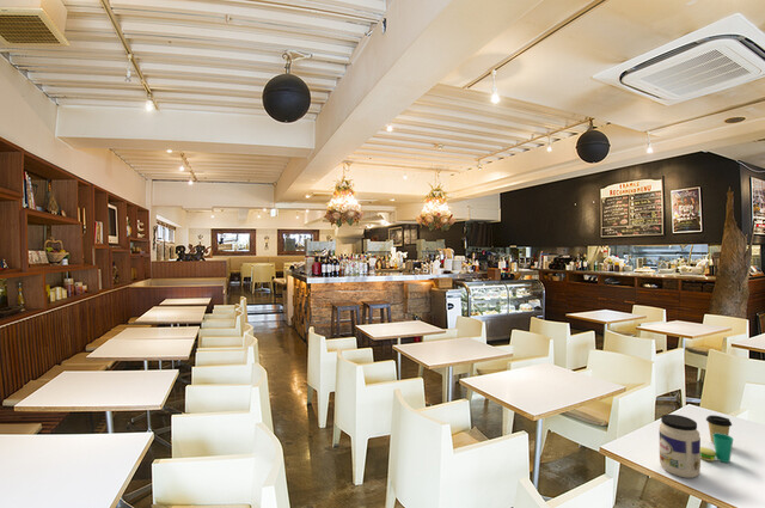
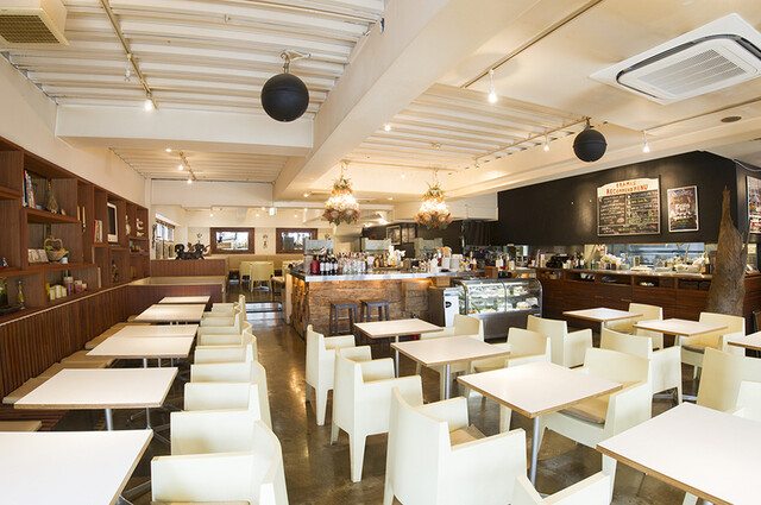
- cup (715, 447)
- jar (679, 445)
- coffee cup (718, 430)
